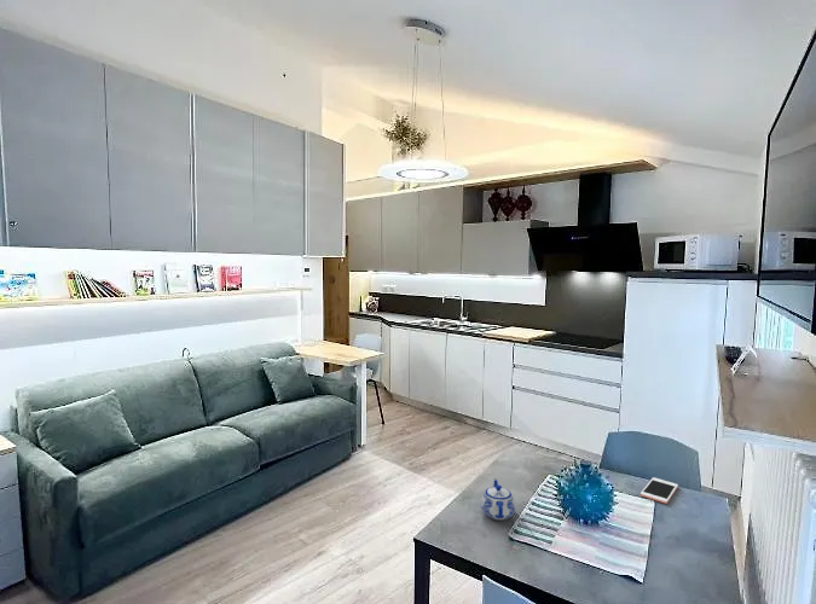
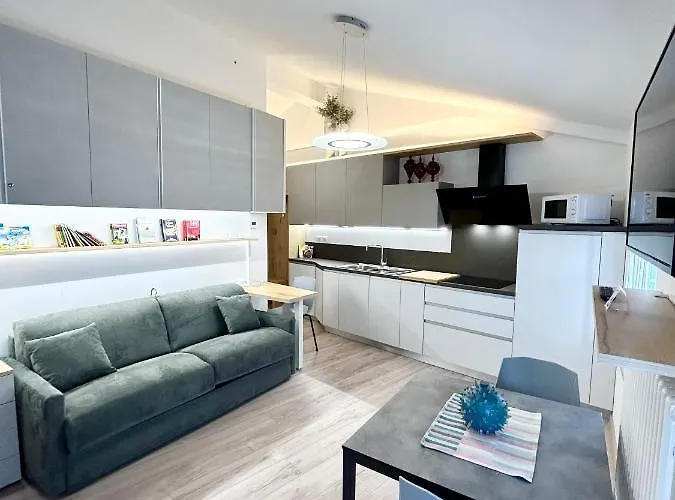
- cell phone (659, 489)
- teapot (497, 498)
